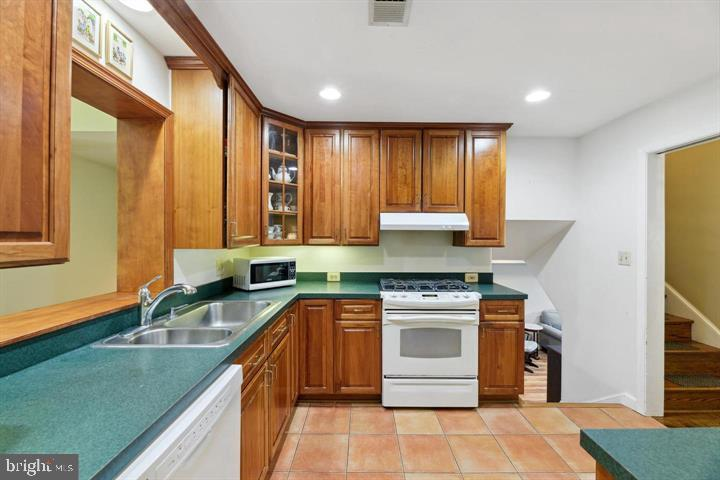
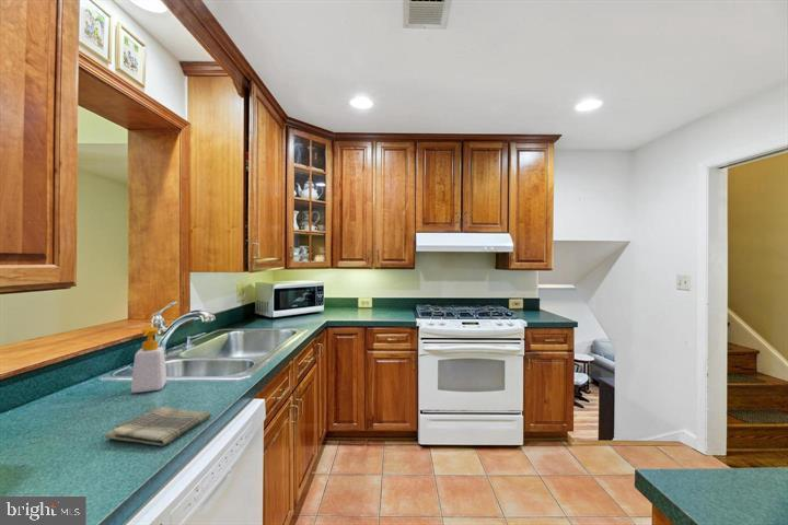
+ dish towel (161, 422)
+ soap bottle (148, 359)
